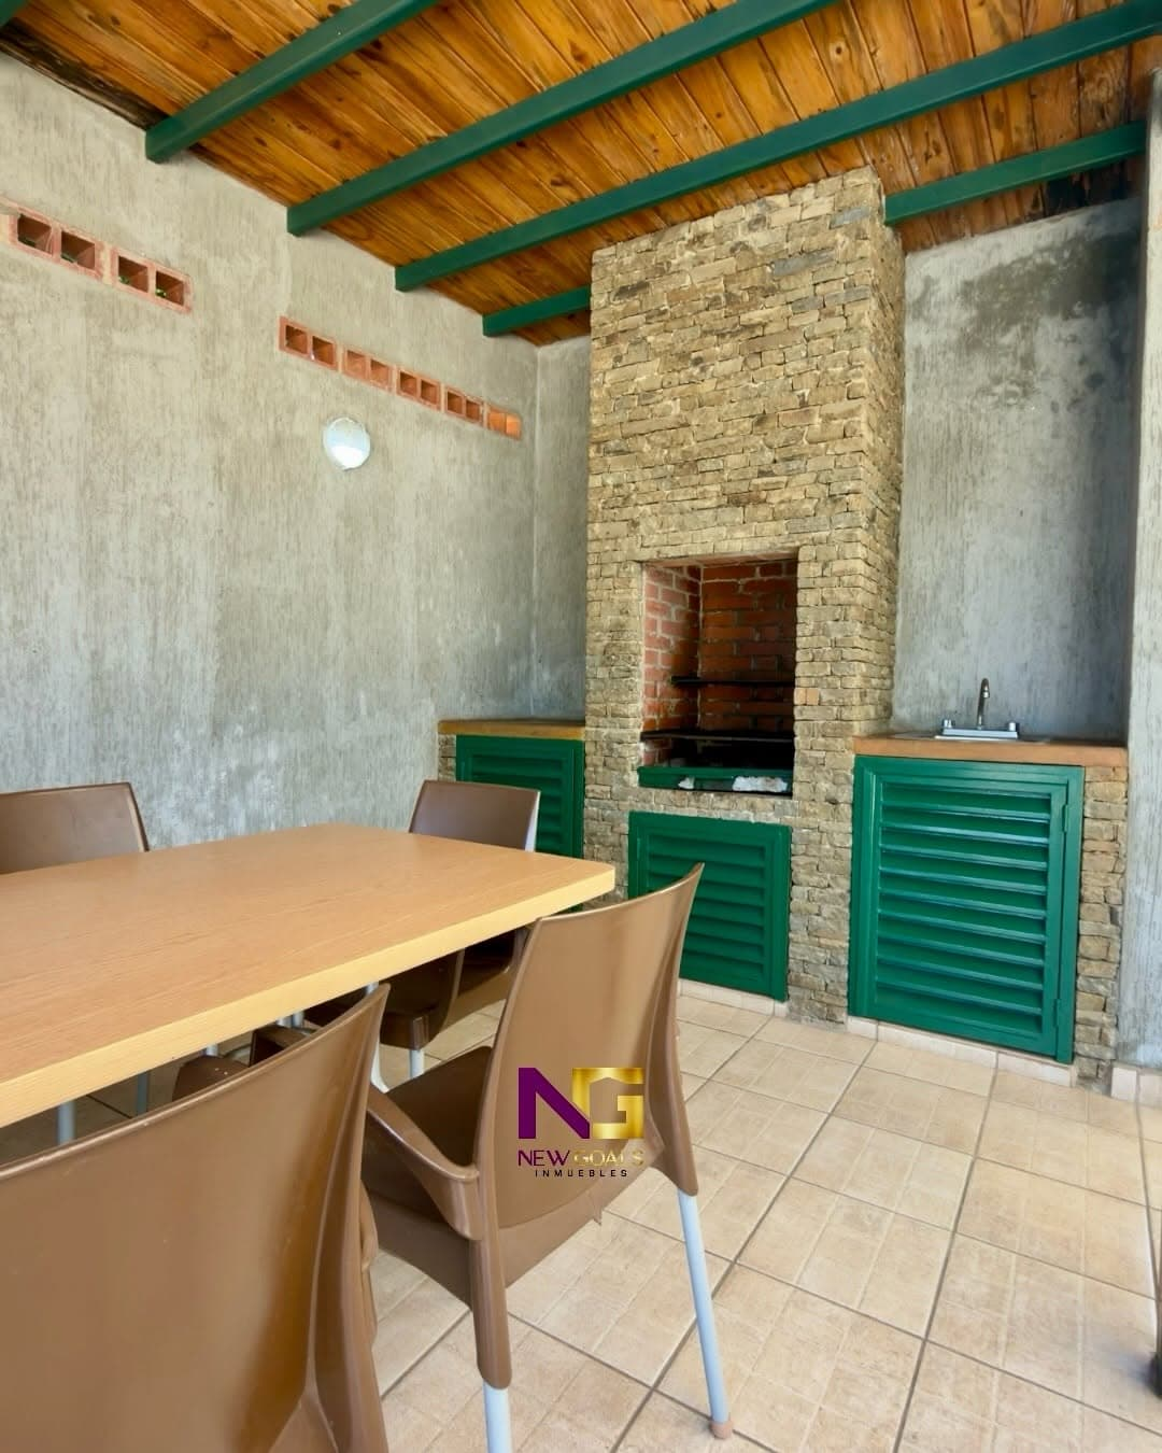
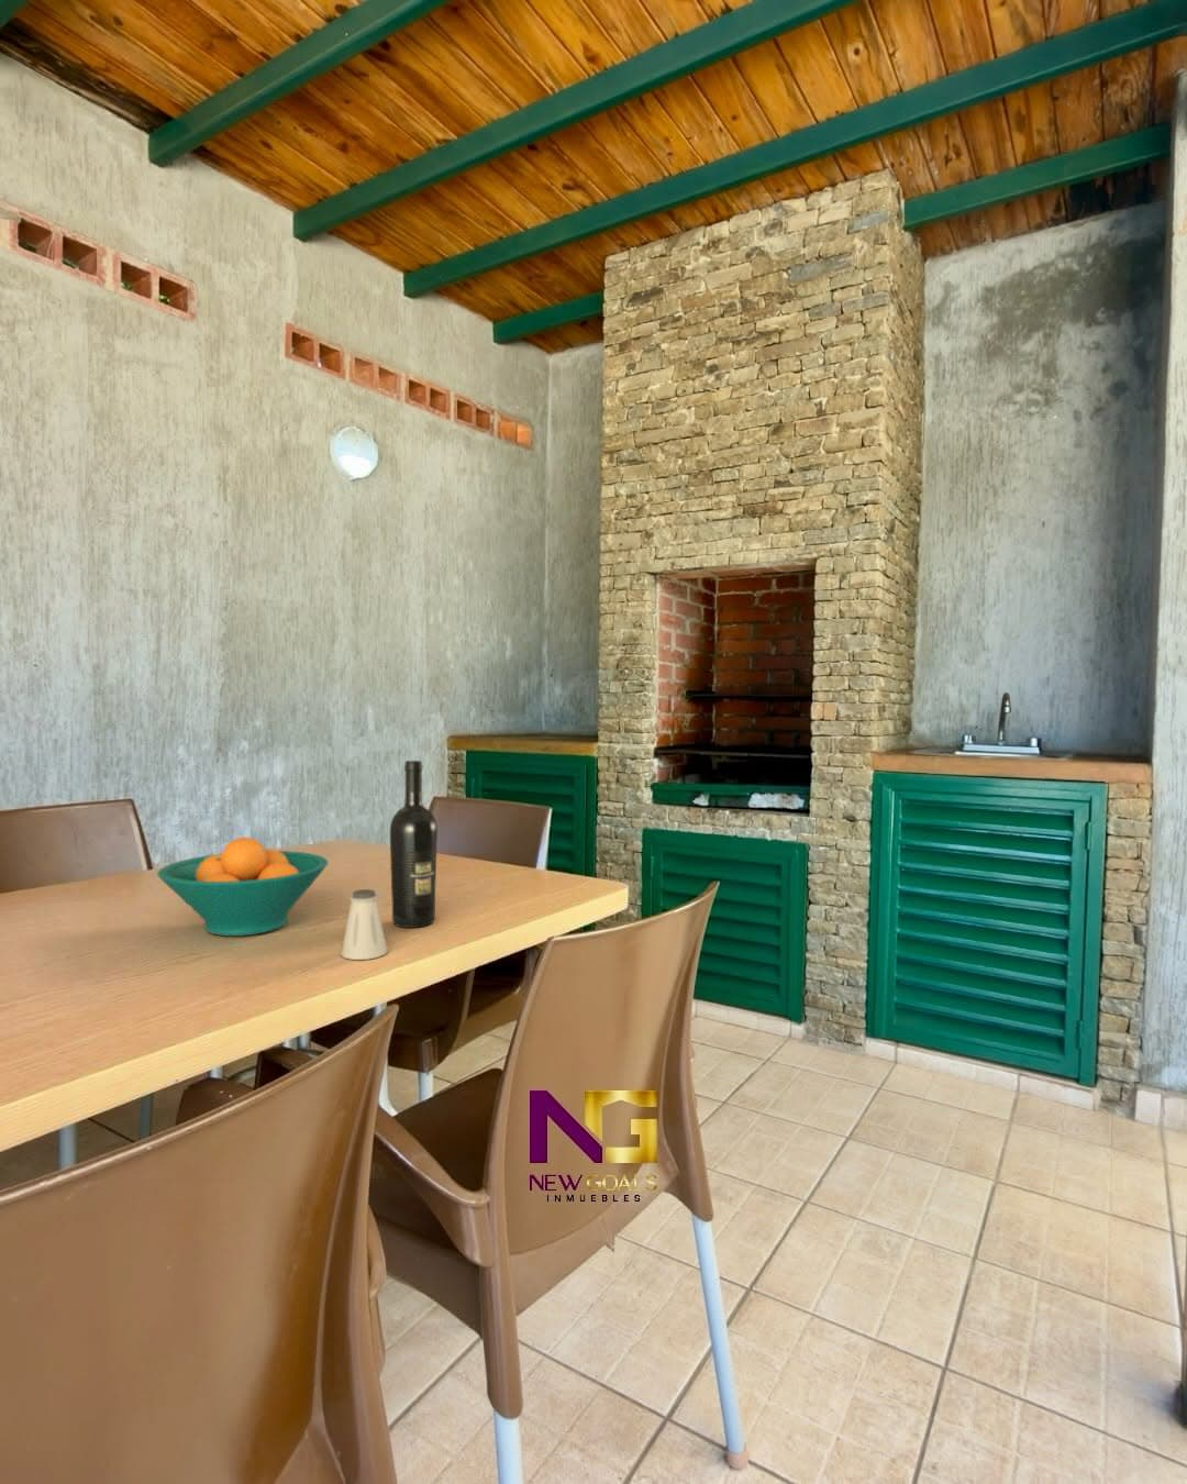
+ saltshaker (363, 922)
+ fruit bowl (245, 882)
+ wine bottle (413, 842)
